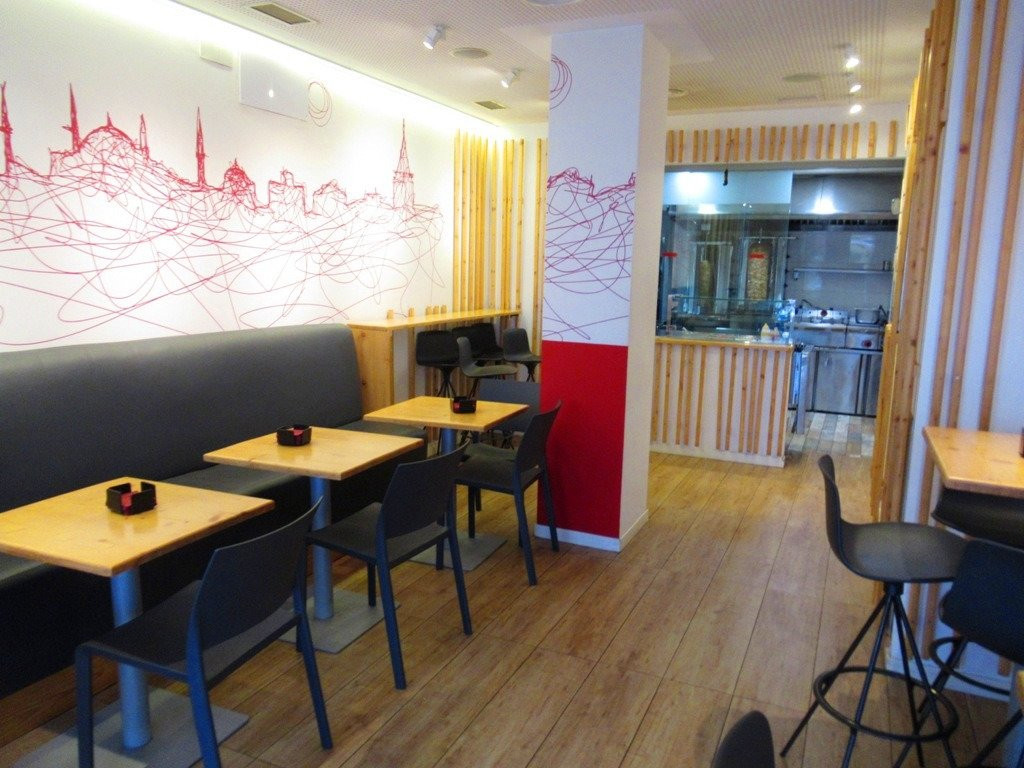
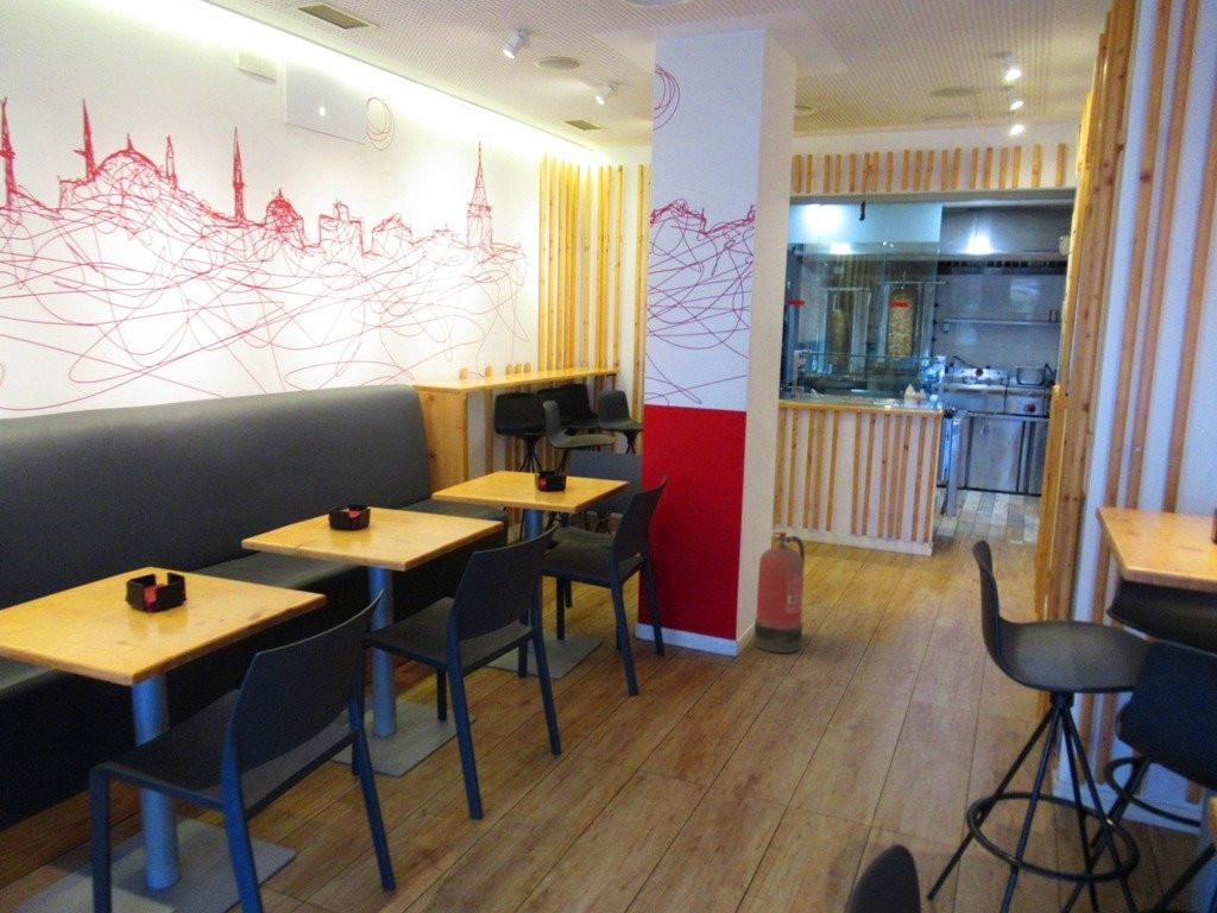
+ fire extinguisher (783, 585)
